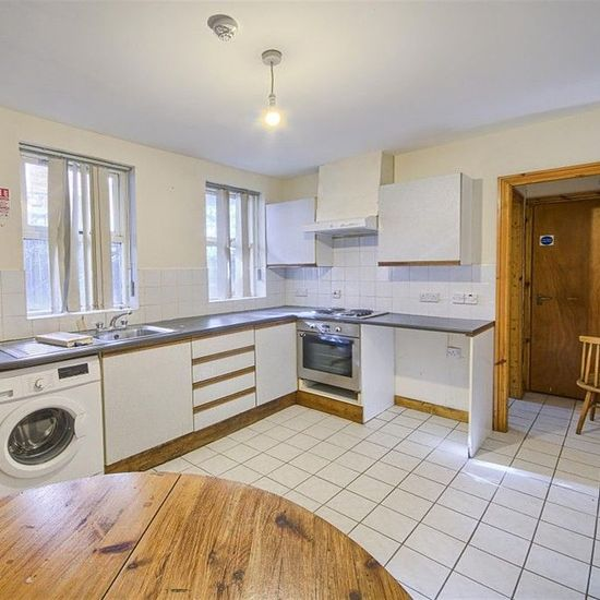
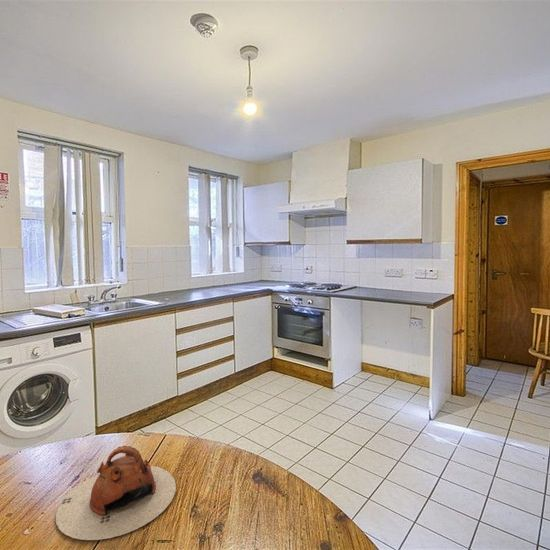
+ teapot (118, 473)
